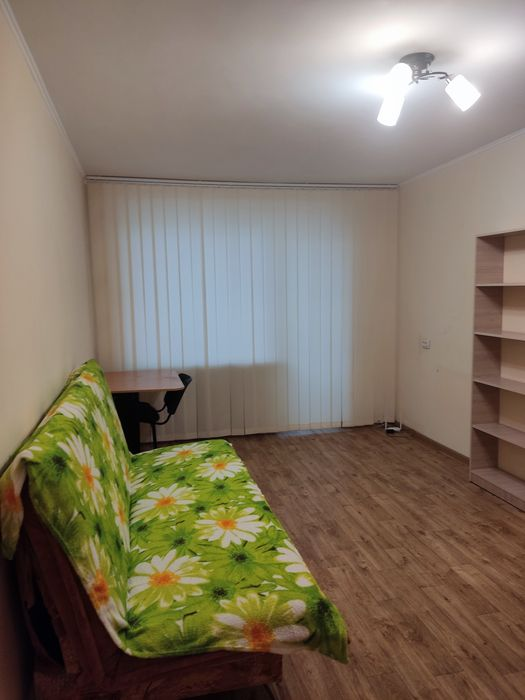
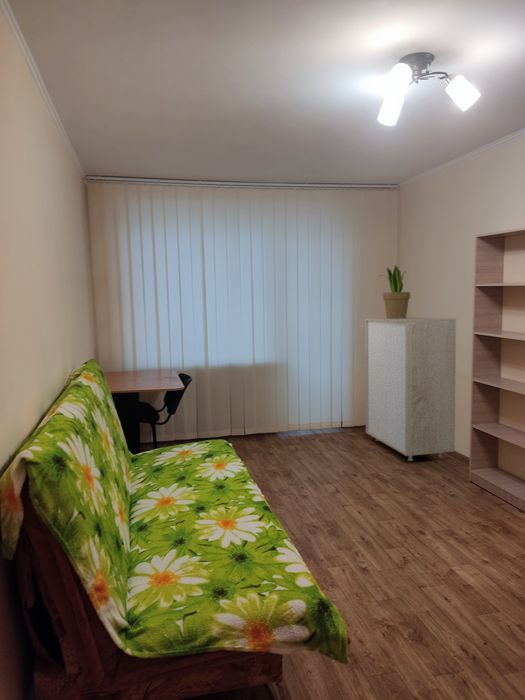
+ potted plant (394, 291)
+ storage cabinet (408, 384)
